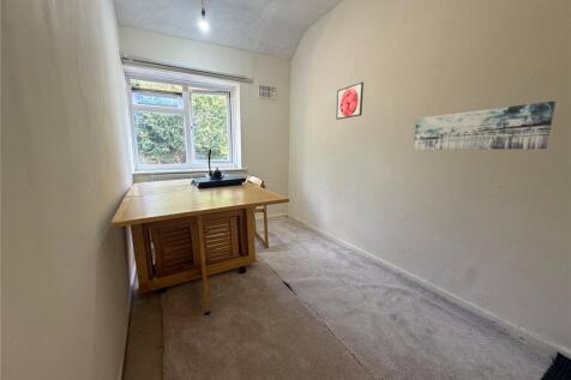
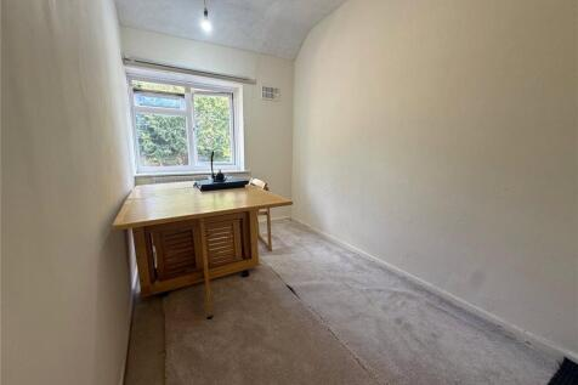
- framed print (348, 102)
- wall art (469, 131)
